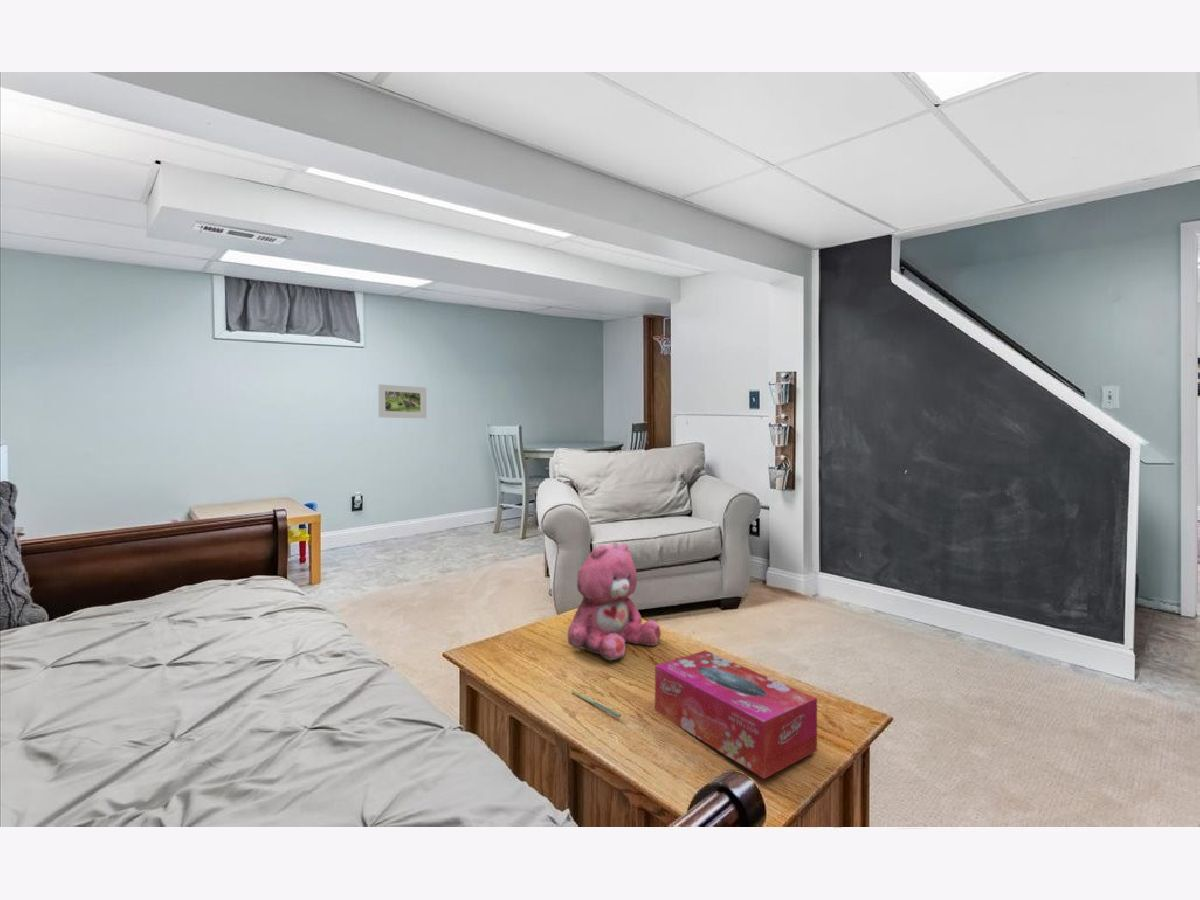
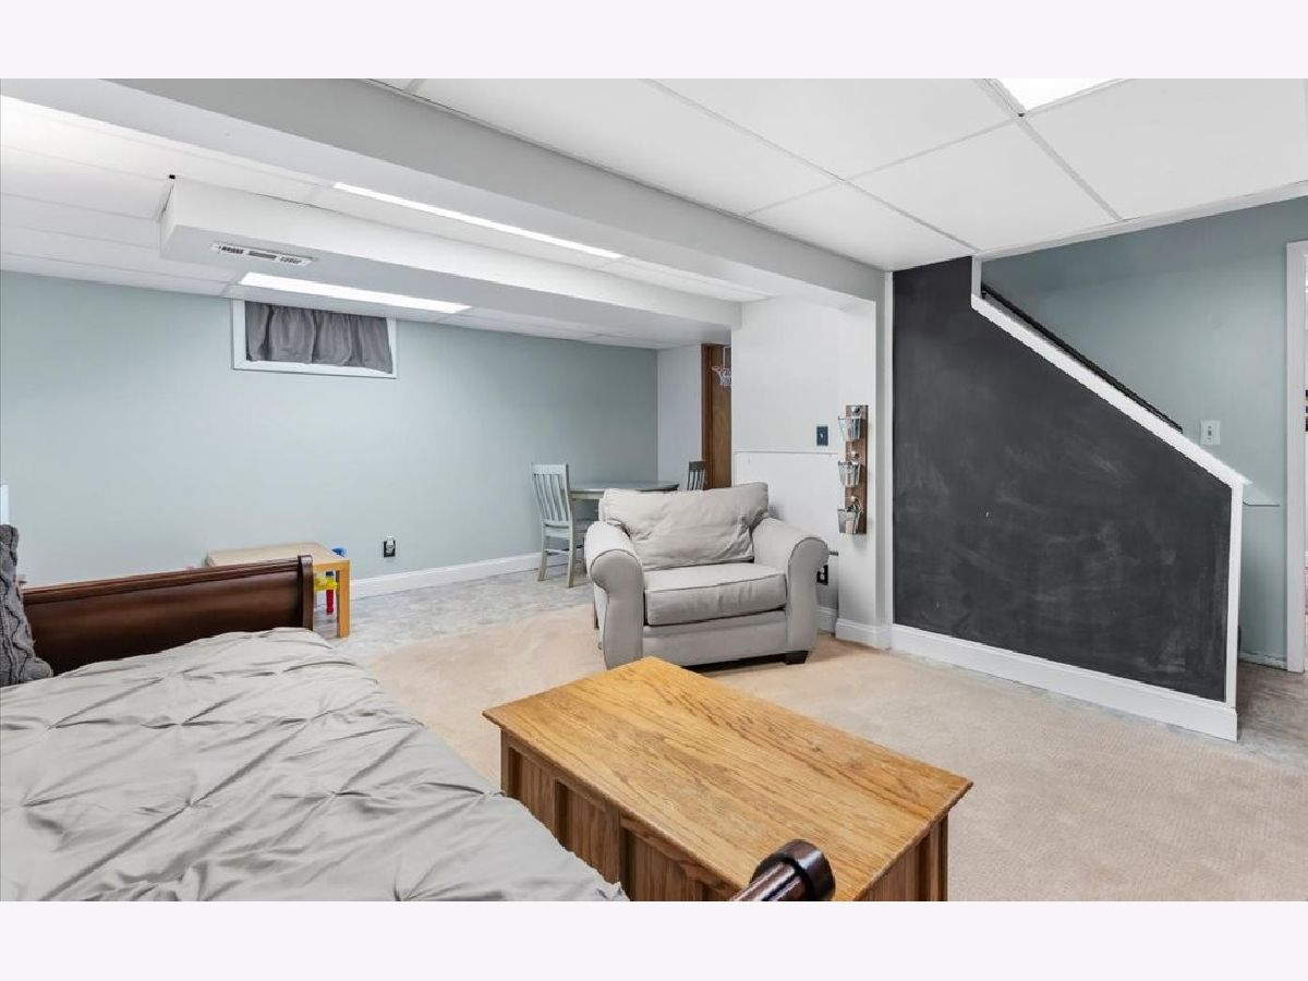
- teddy bear (612, 593)
- pen (595, 703)
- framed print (402, 401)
- tissue box (730, 705)
